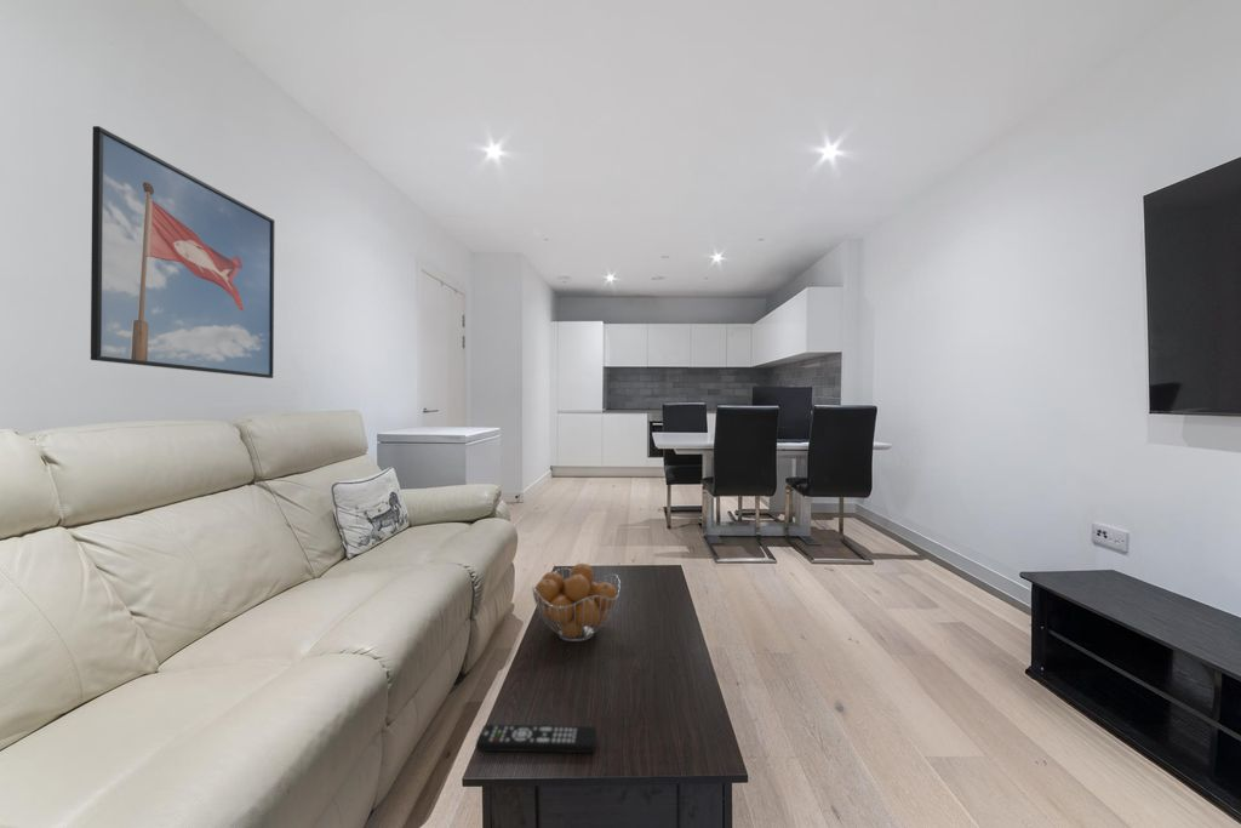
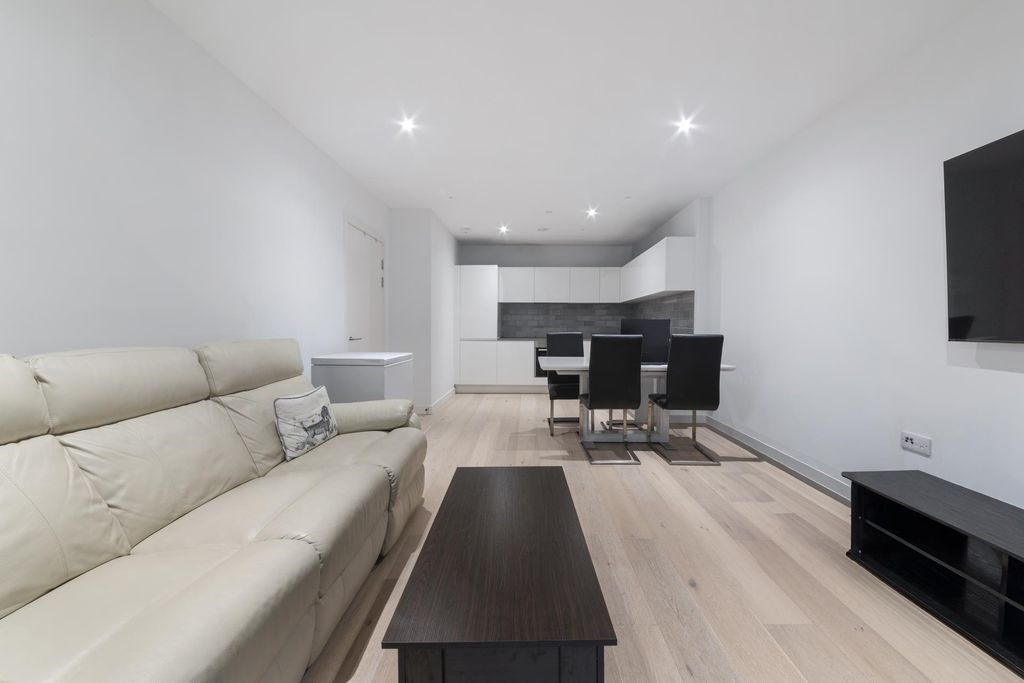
- remote control (537, 738)
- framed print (200, 276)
- fruit basket (576, 600)
